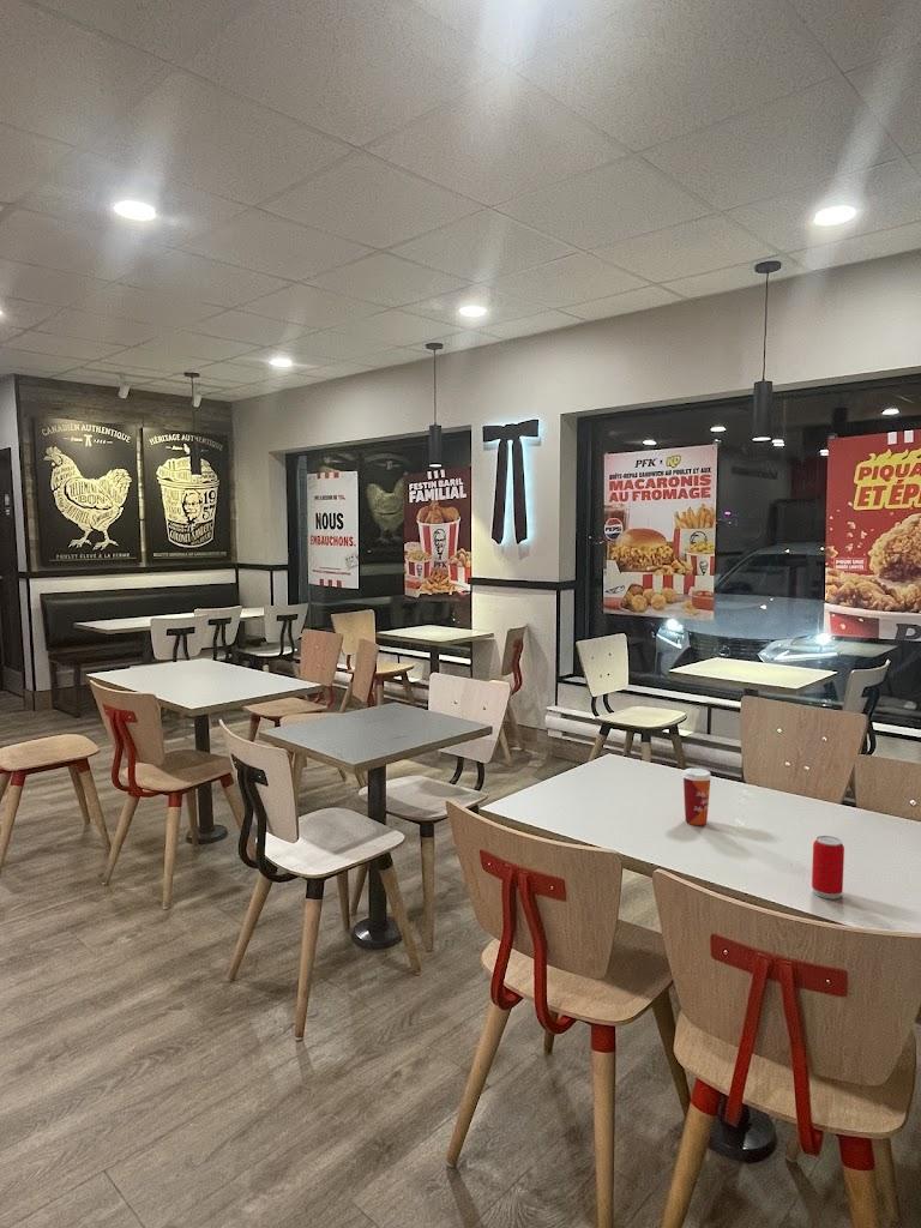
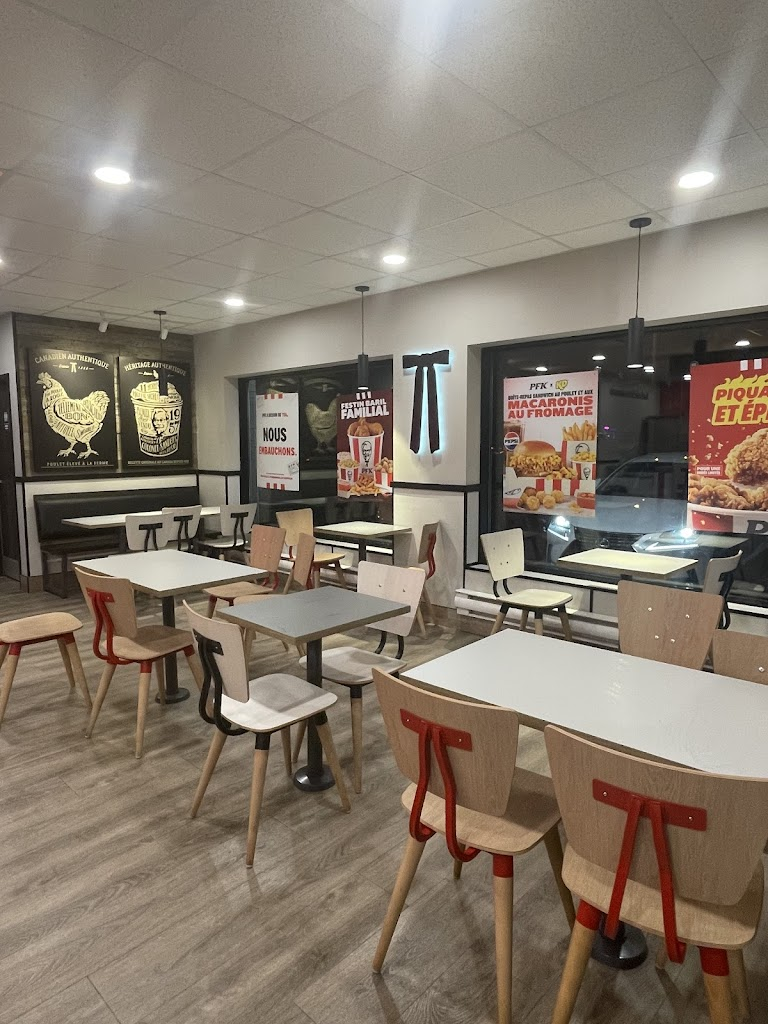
- beverage can (827, 866)
- paper cup (696, 796)
